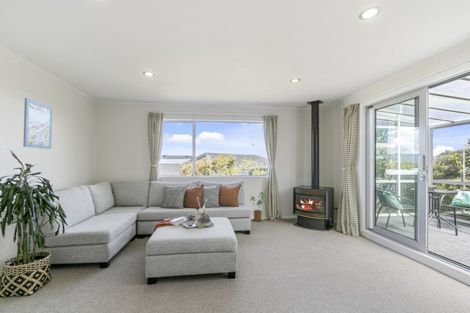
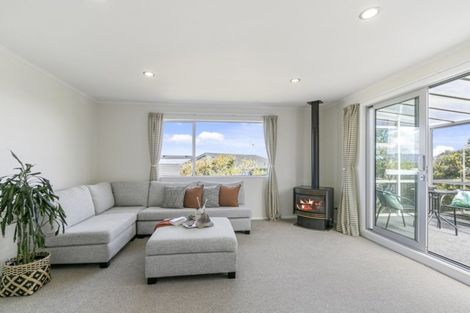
- house plant (259, 206)
- wall art (39, 125)
